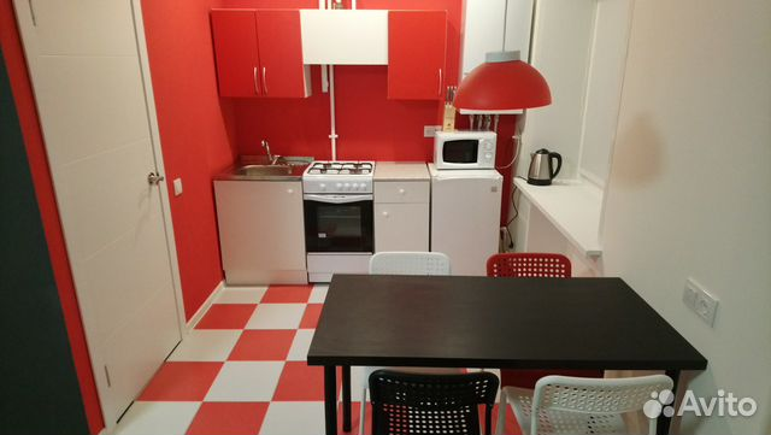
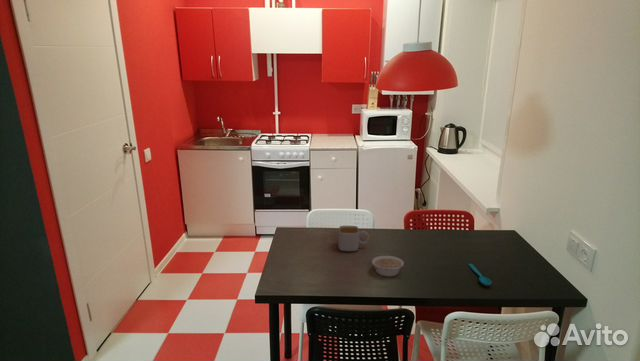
+ spoon (478, 273)
+ legume (388, 266)
+ mug (353, 238)
